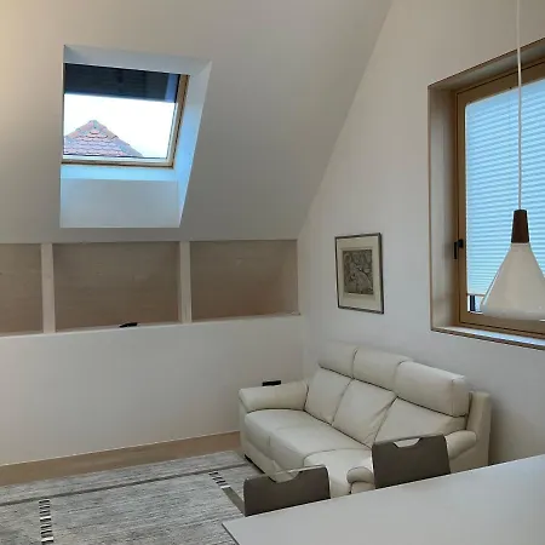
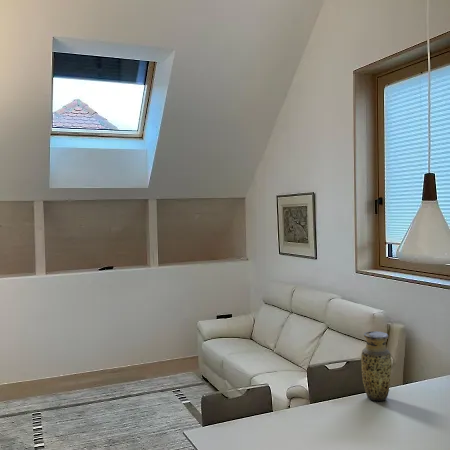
+ vase (376, 366)
